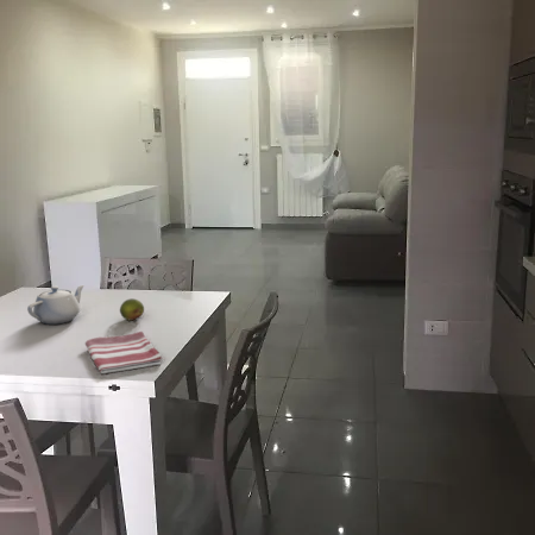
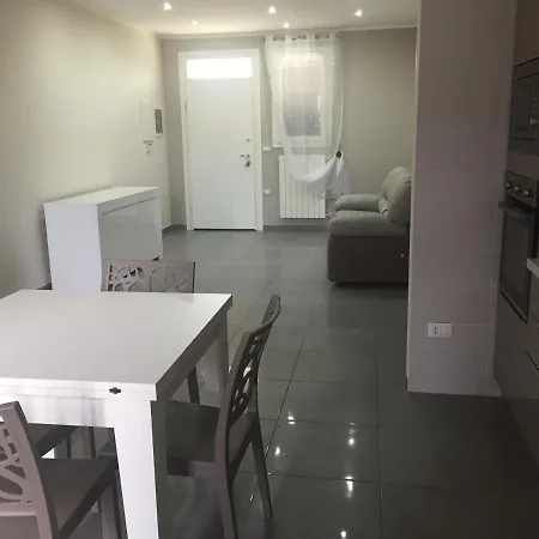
- teapot (57, 302)
- fruit (131, 308)
- dish towel (122, 351)
